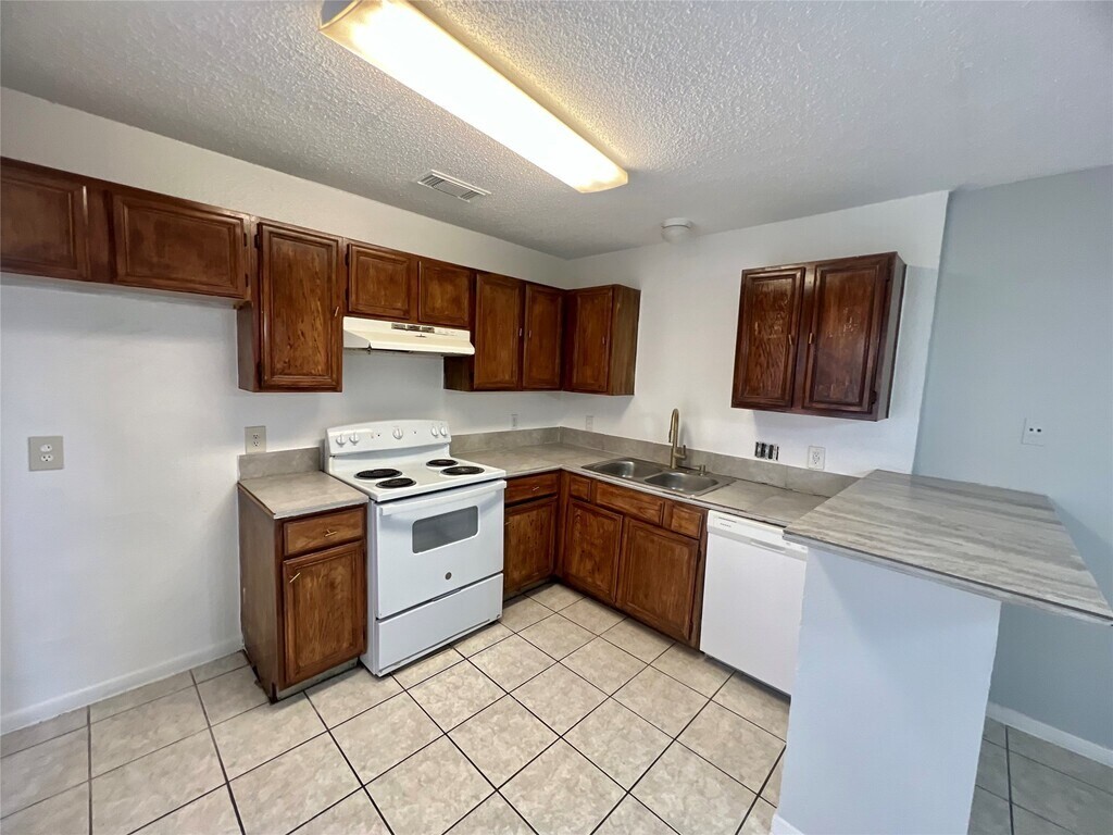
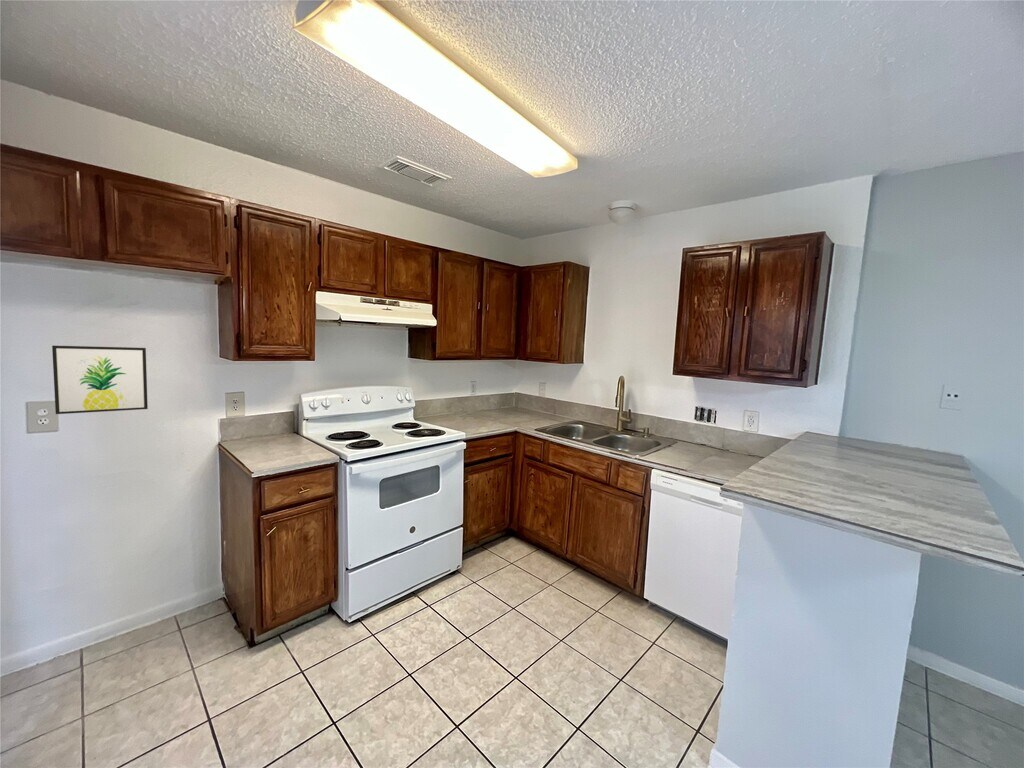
+ wall art (102, 379)
